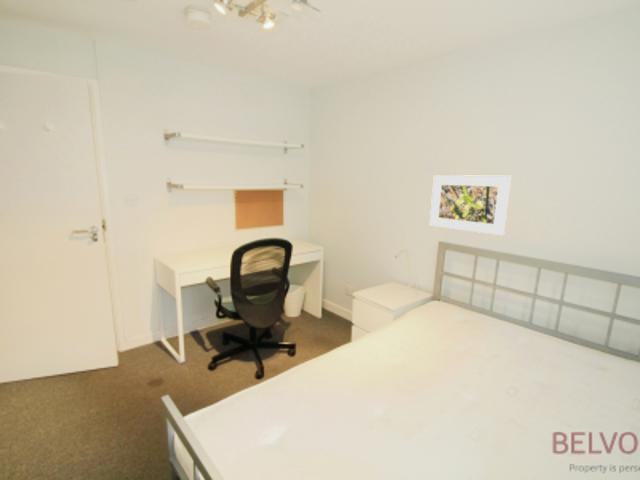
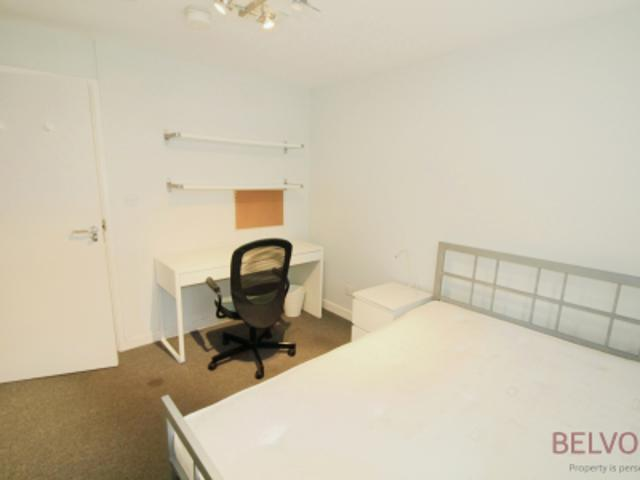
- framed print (466, 203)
